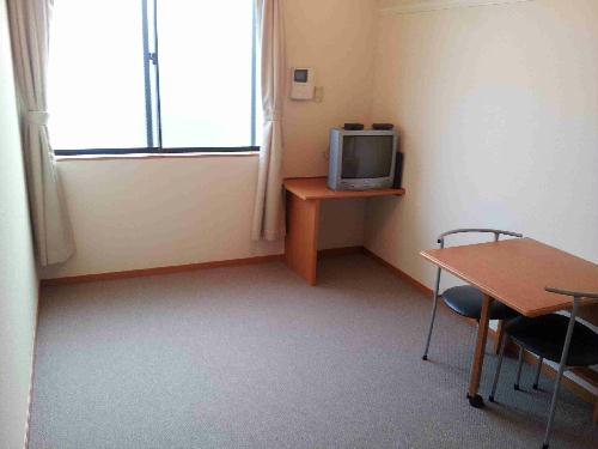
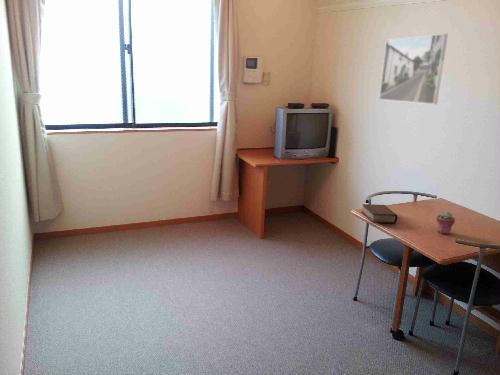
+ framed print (410, 70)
+ book (379, 213)
+ potted succulent (445, 221)
